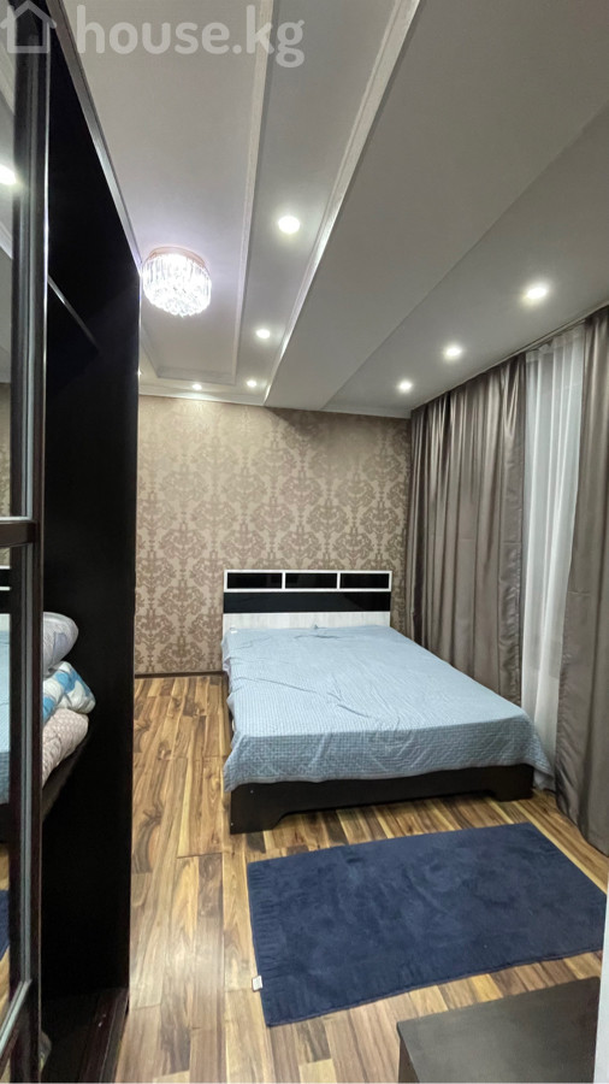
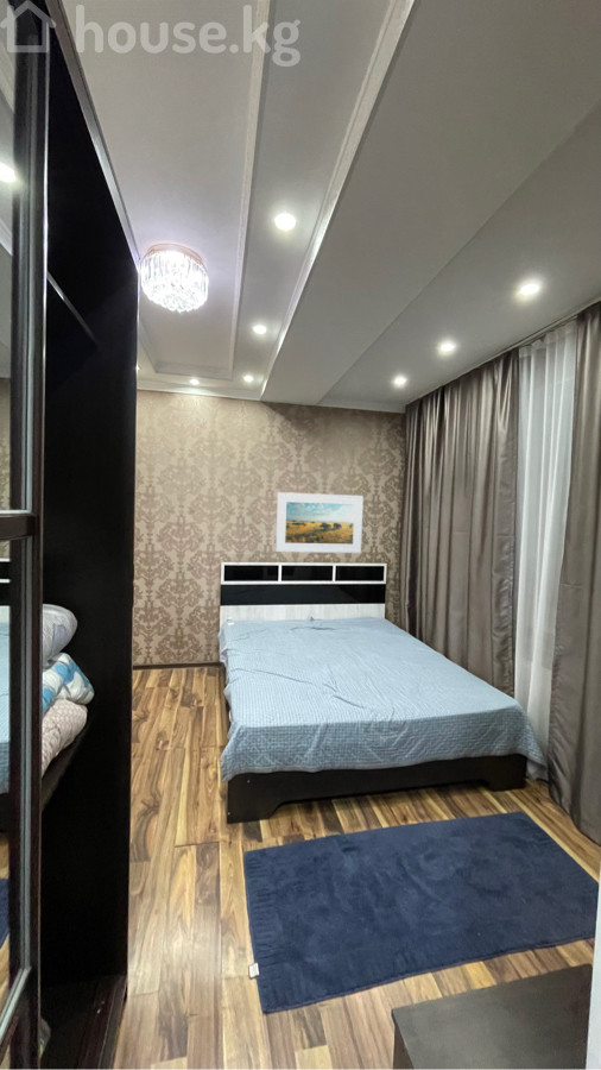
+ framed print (320, 523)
